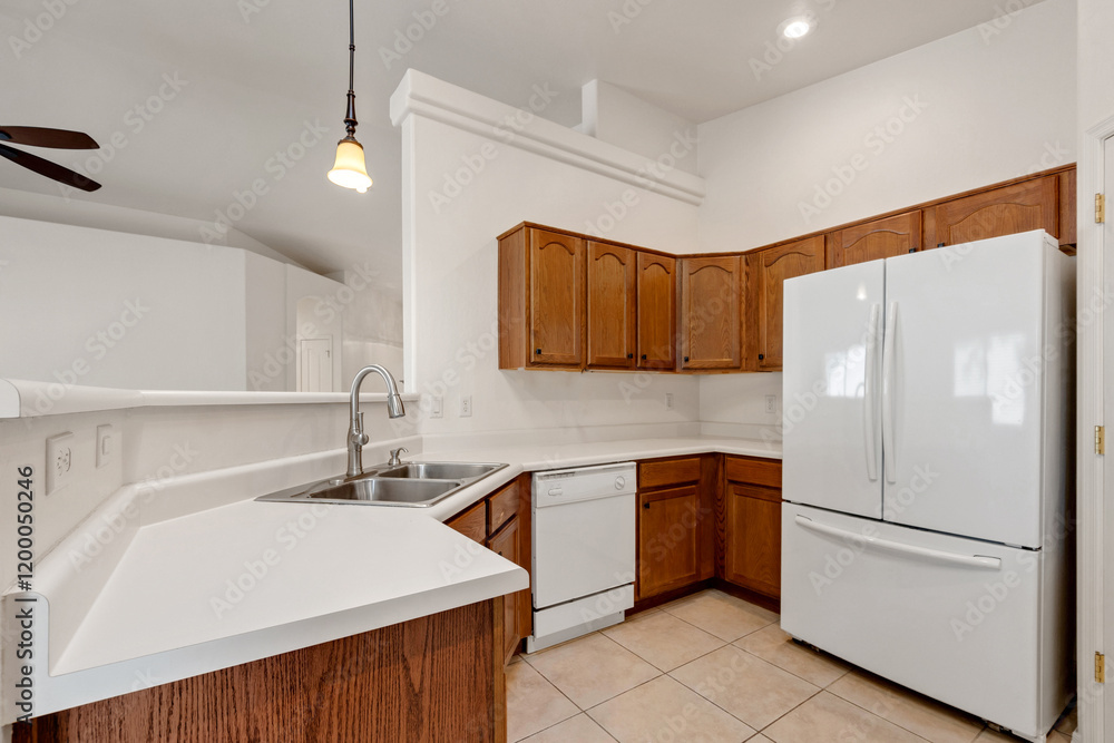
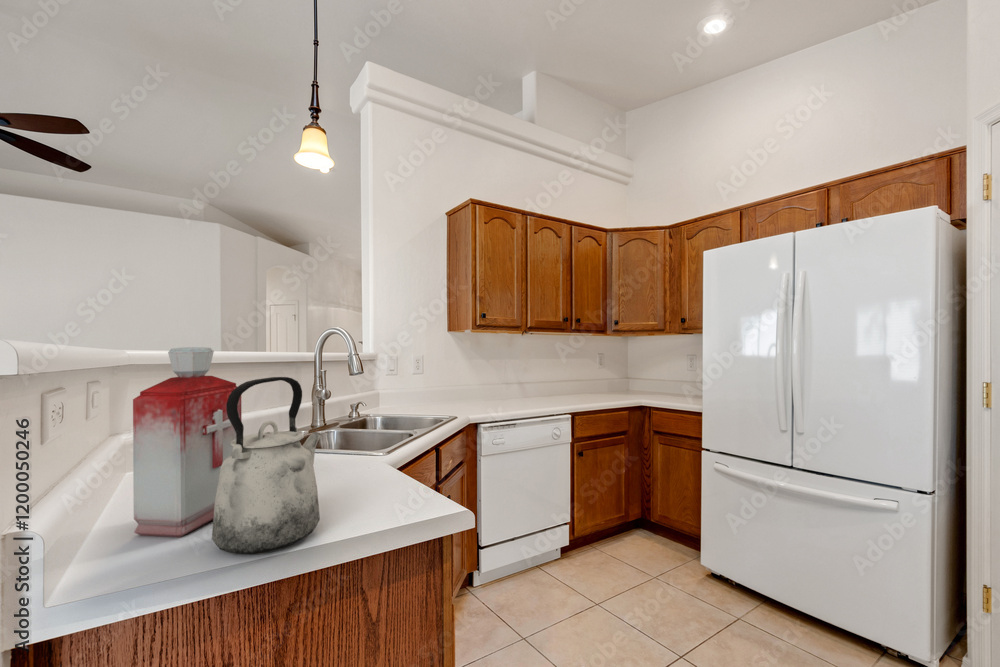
+ kettle (281, 453)
+ bottle (192, 434)
